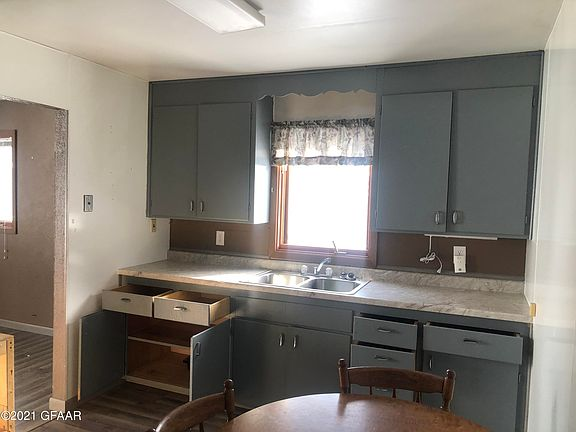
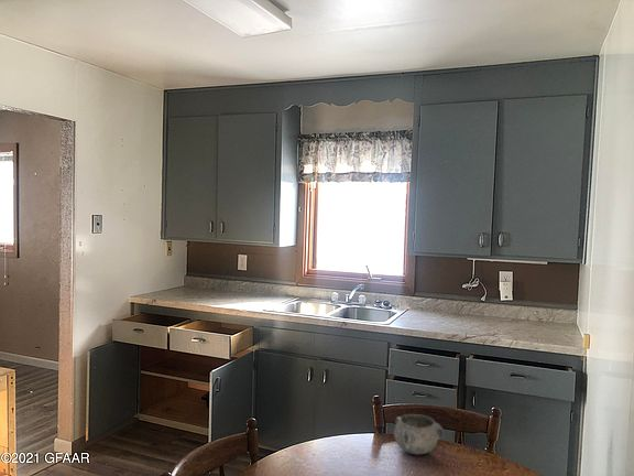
+ decorative bowl (413, 434)
